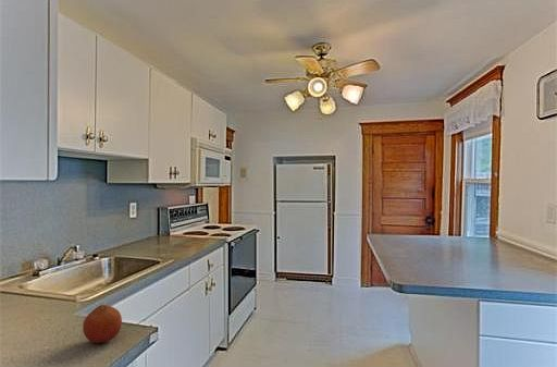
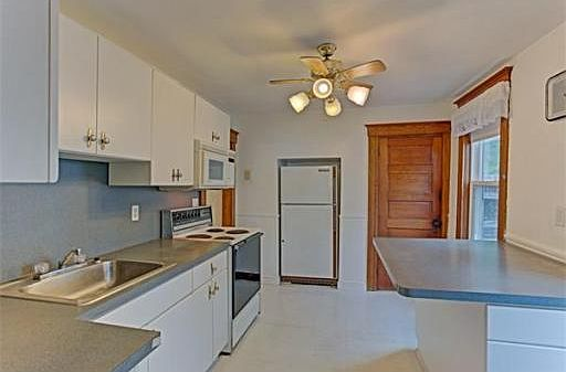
- fruit (102, 322)
